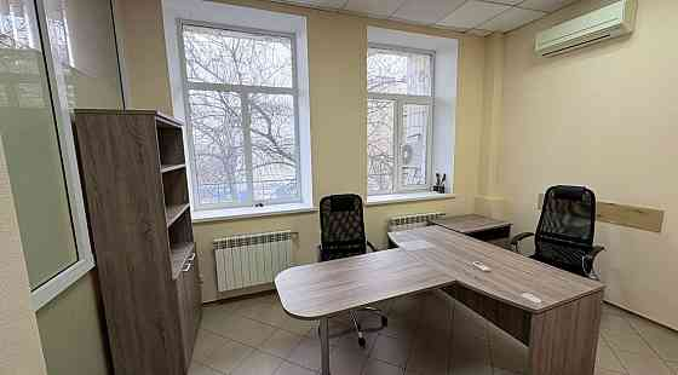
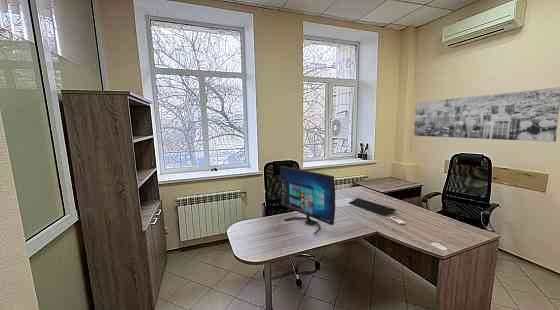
+ wall art (469, 117)
+ keyboard (370, 205)
+ computer monitor (305, 197)
